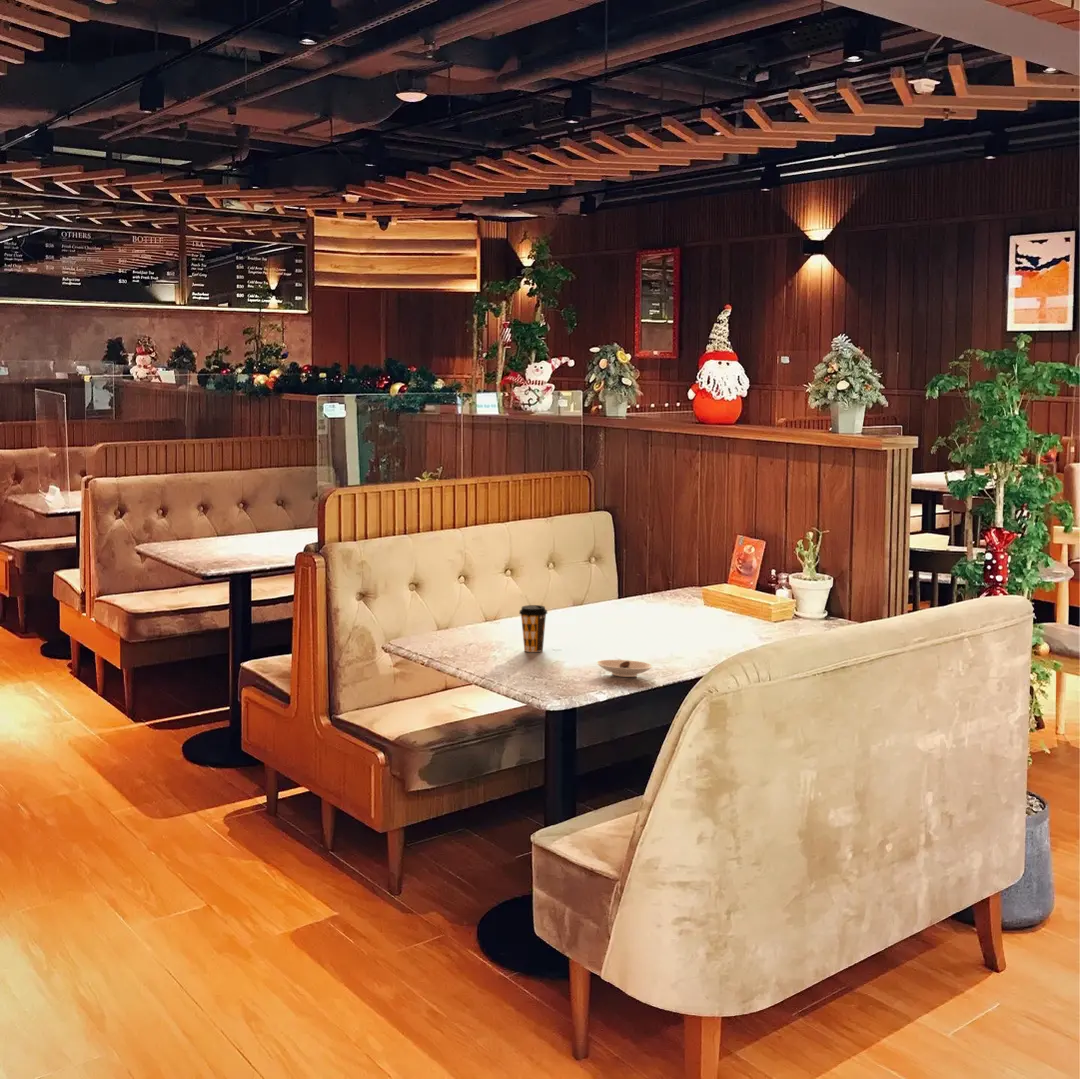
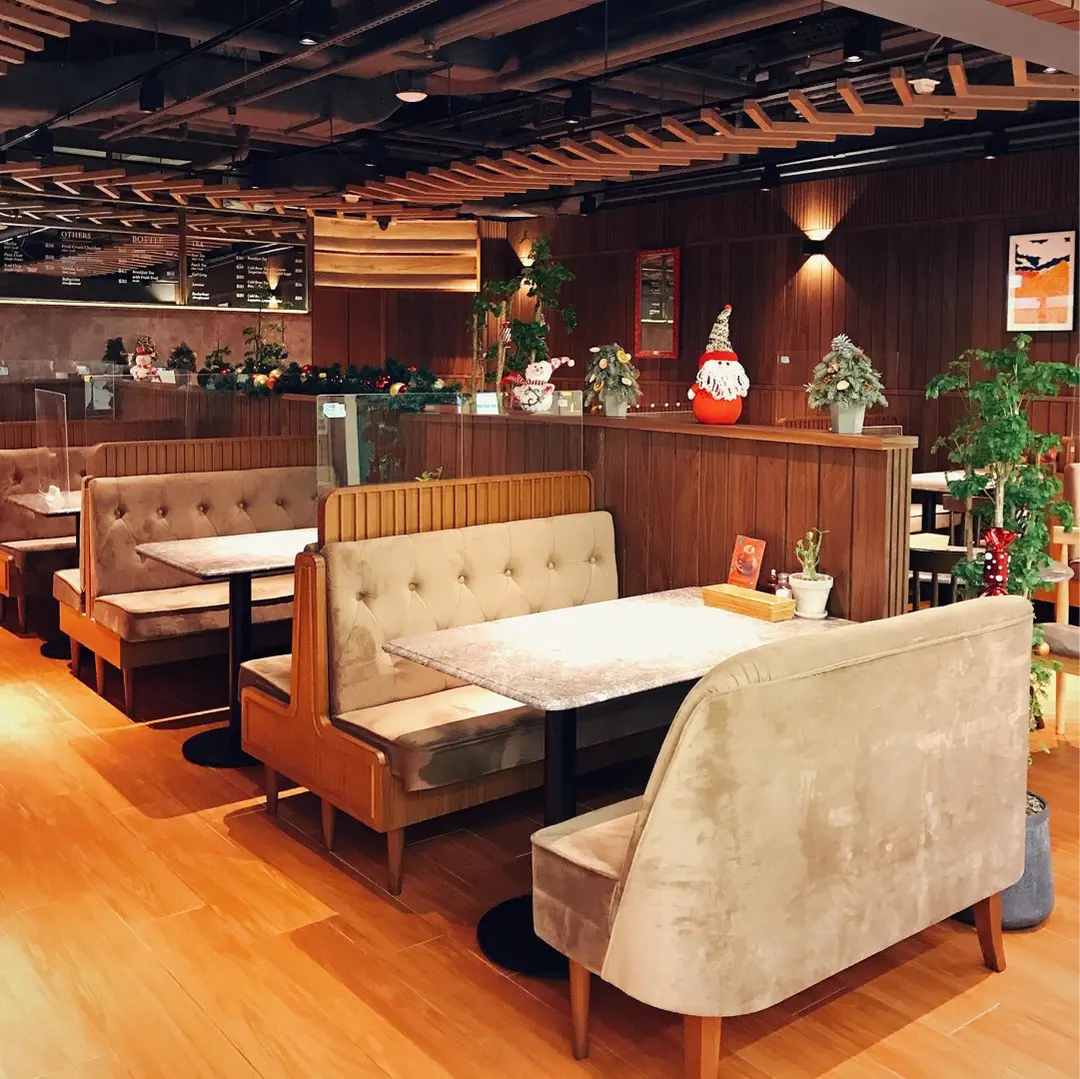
- saucer (624, 668)
- coffee cup (533, 628)
